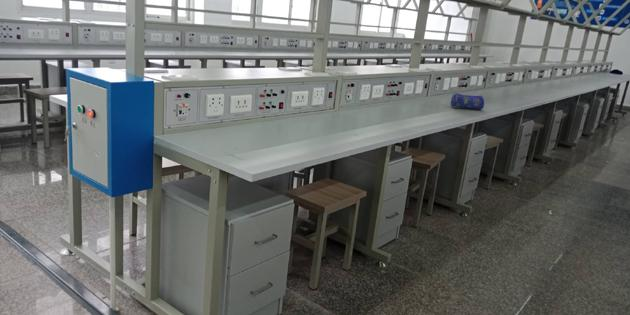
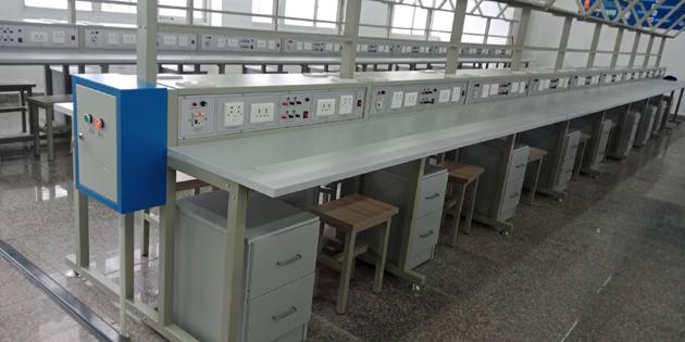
- pencil case (467, 101)
